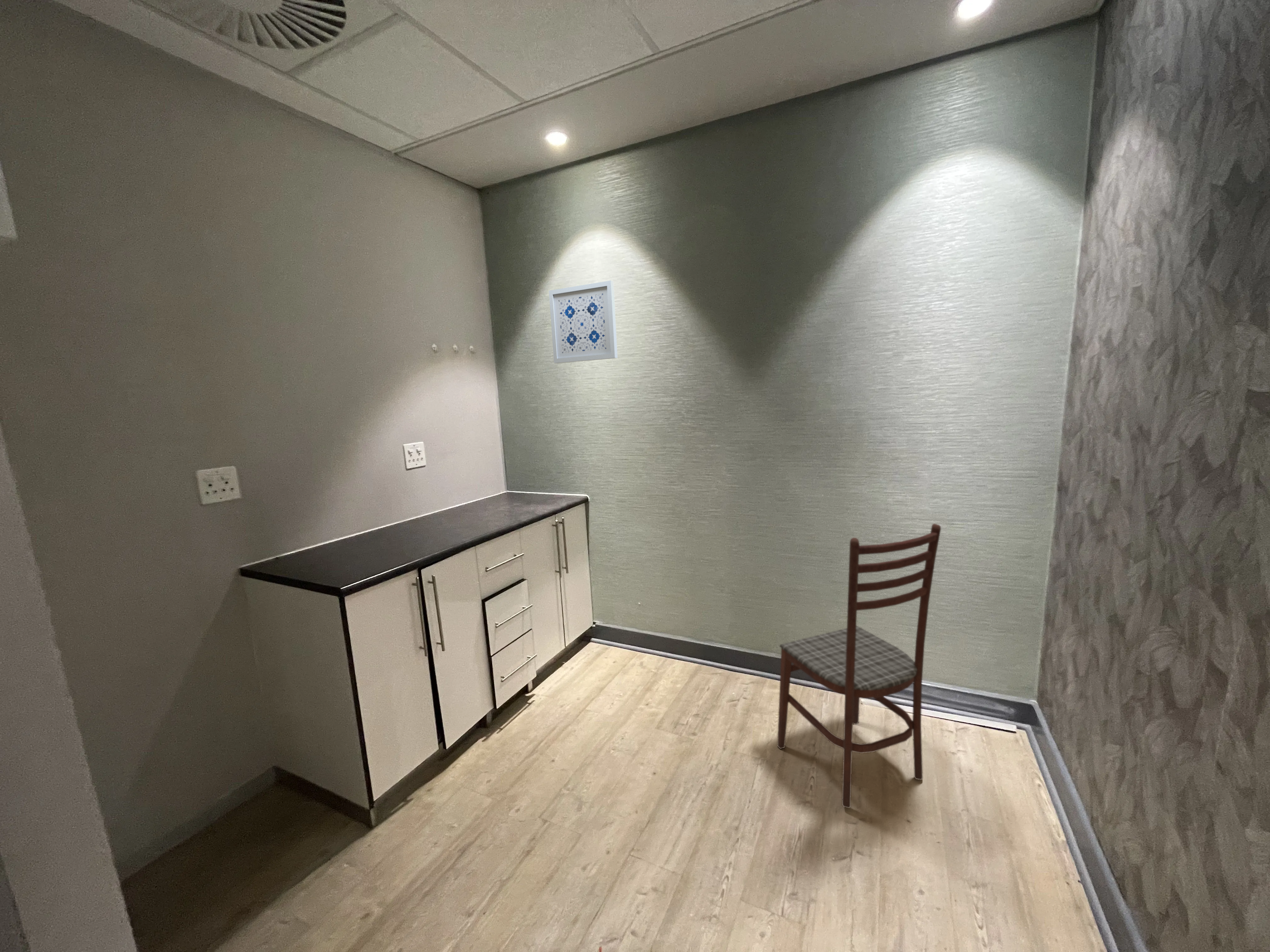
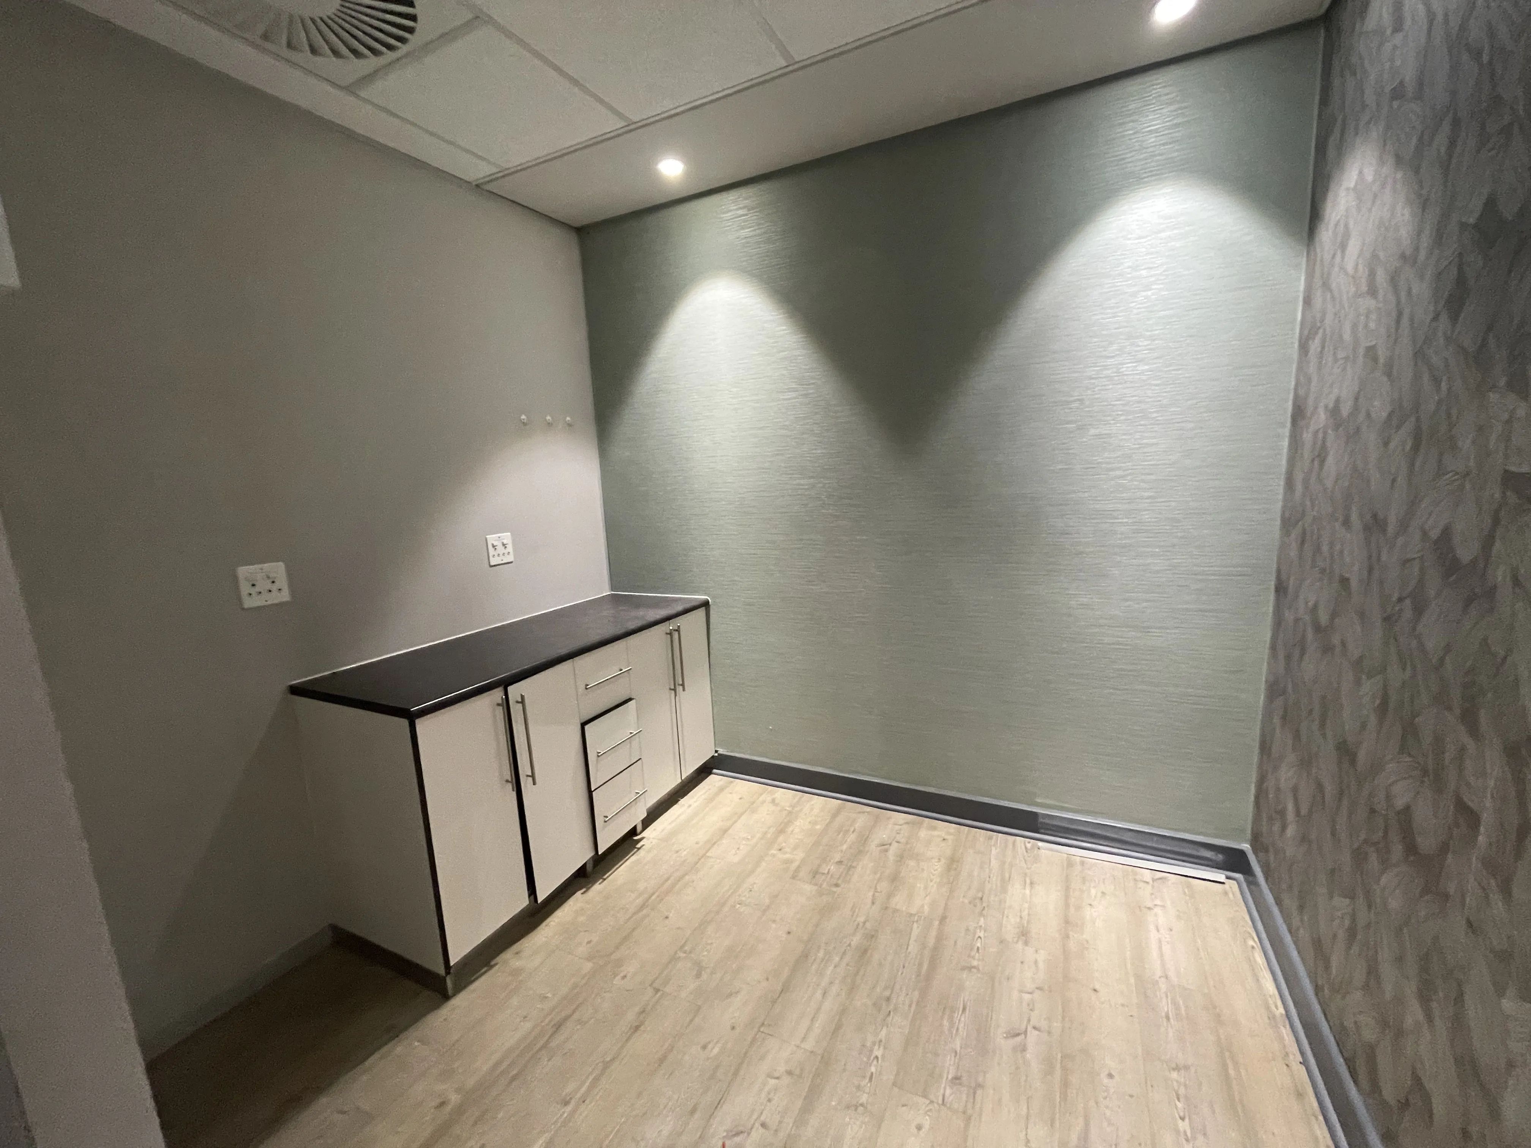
- wall art (582, 324)
- dining chair (851, 645)
